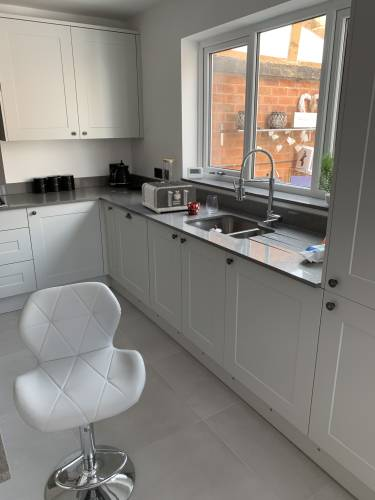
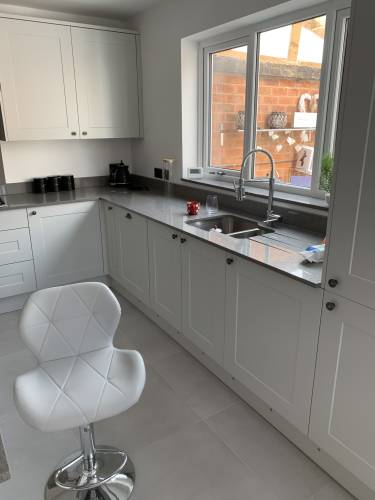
- toaster (169, 196)
